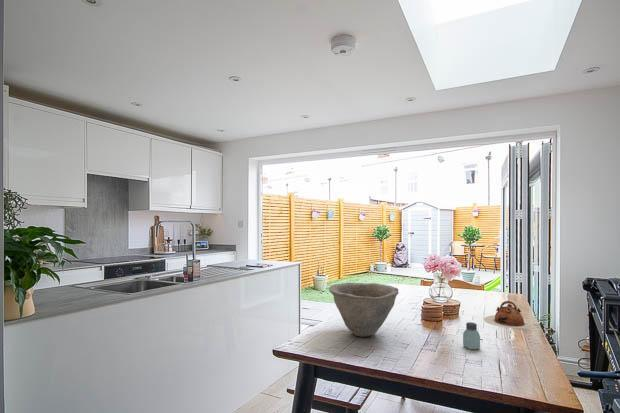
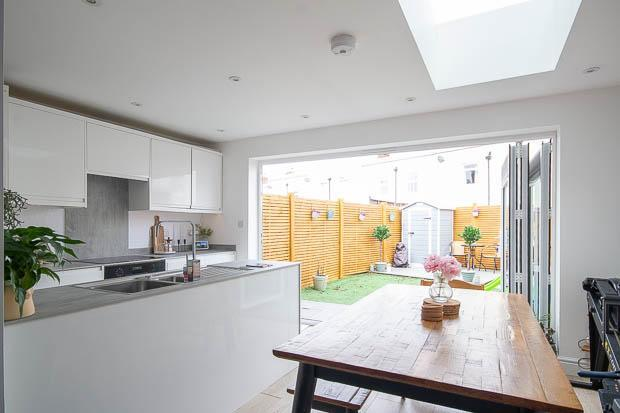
- saltshaker (471, 335)
- bowl (364, 311)
- teapot (510, 311)
